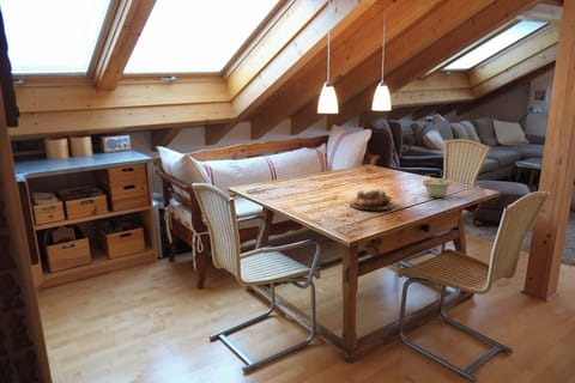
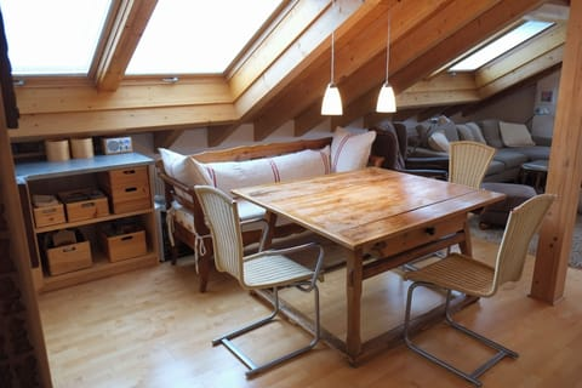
- bowl (436, 188)
- succulent plant (371, 196)
